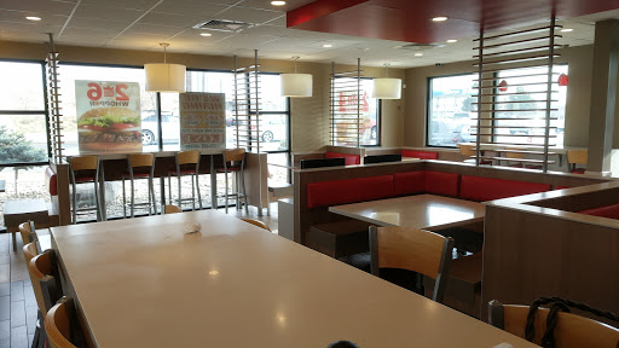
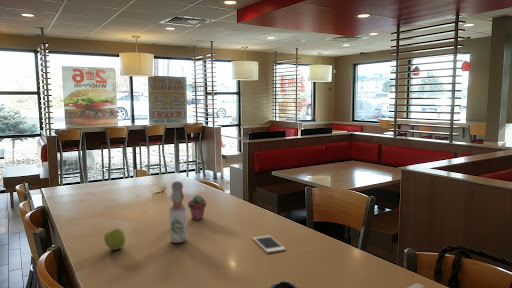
+ potted succulent (197, 206)
+ cell phone (268, 243)
+ bottle (177, 211)
+ apple (115, 238)
